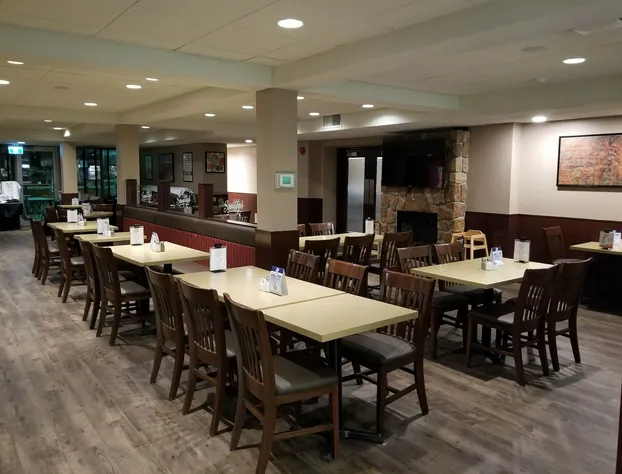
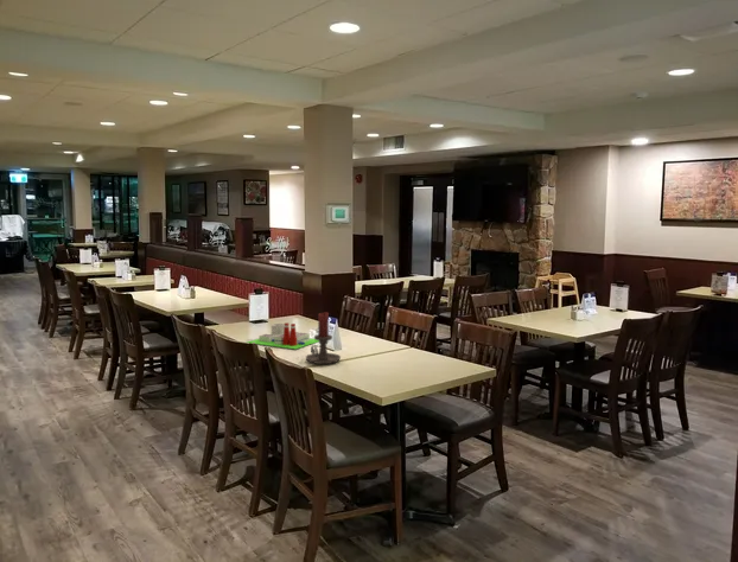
+ candle holder (320, 336)
+ architectural model (286, 330)
